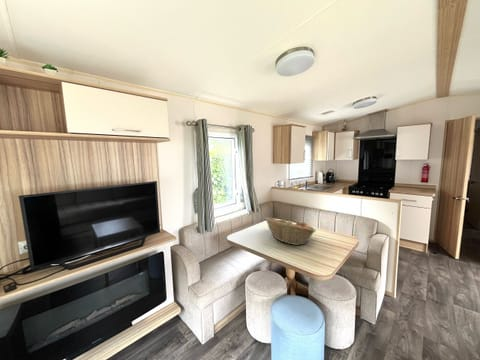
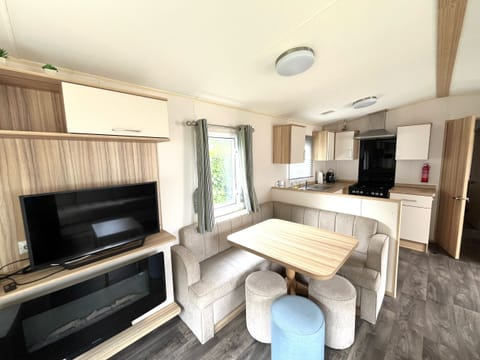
- fruit basket (288, 227)
